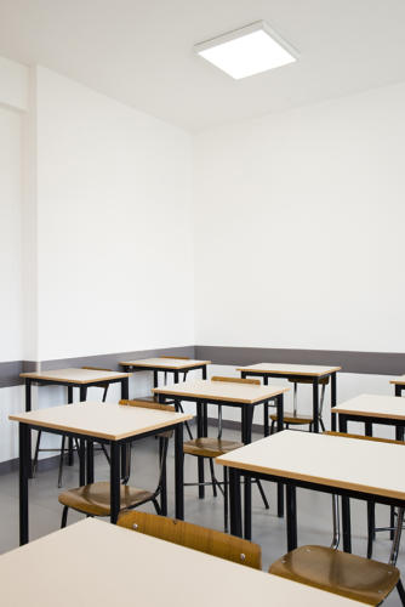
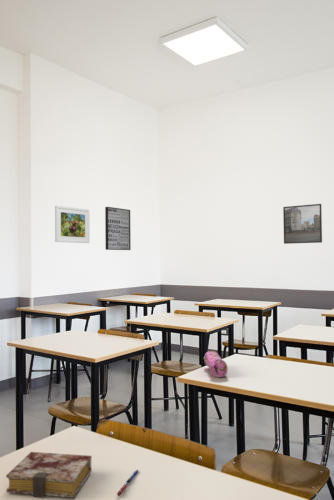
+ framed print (302, 224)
+ pen (128, 481)
+ wall art (118, 229)
+ pencil case (215, 363)
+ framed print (72, 225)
+ book (50, 473)
